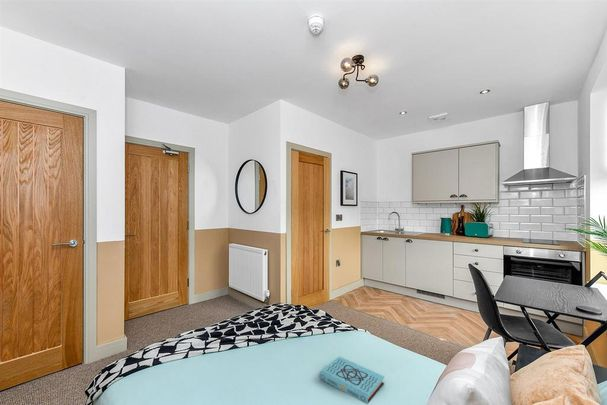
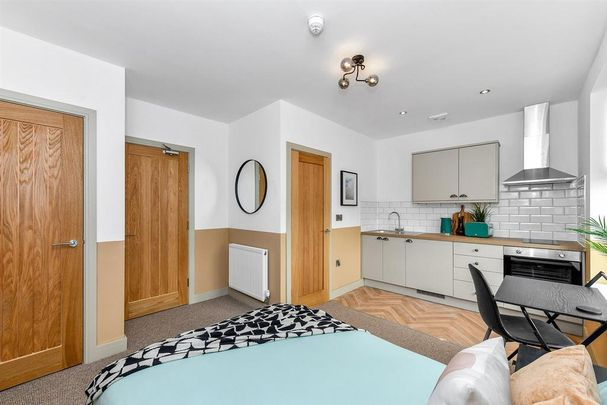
- book (351, 377)
